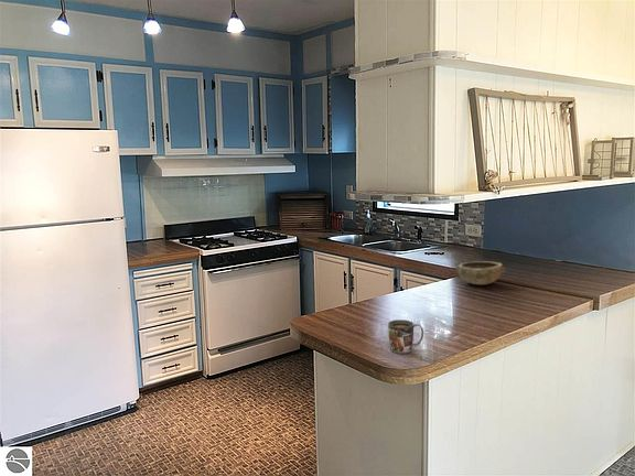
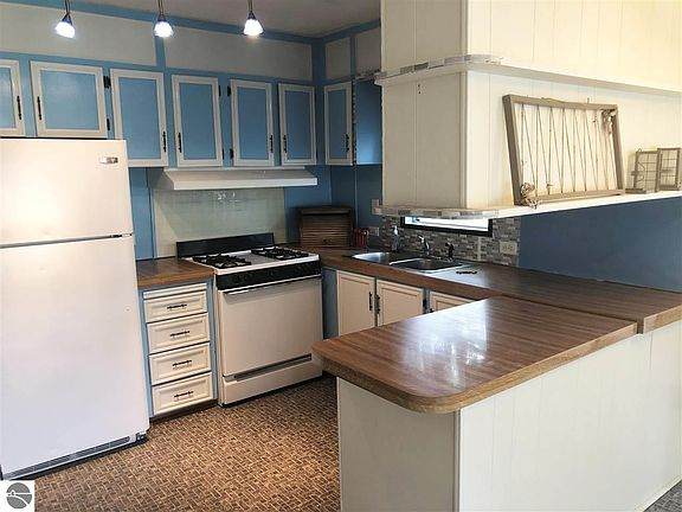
- mug (406, 336)
- bowl (478, 273)
